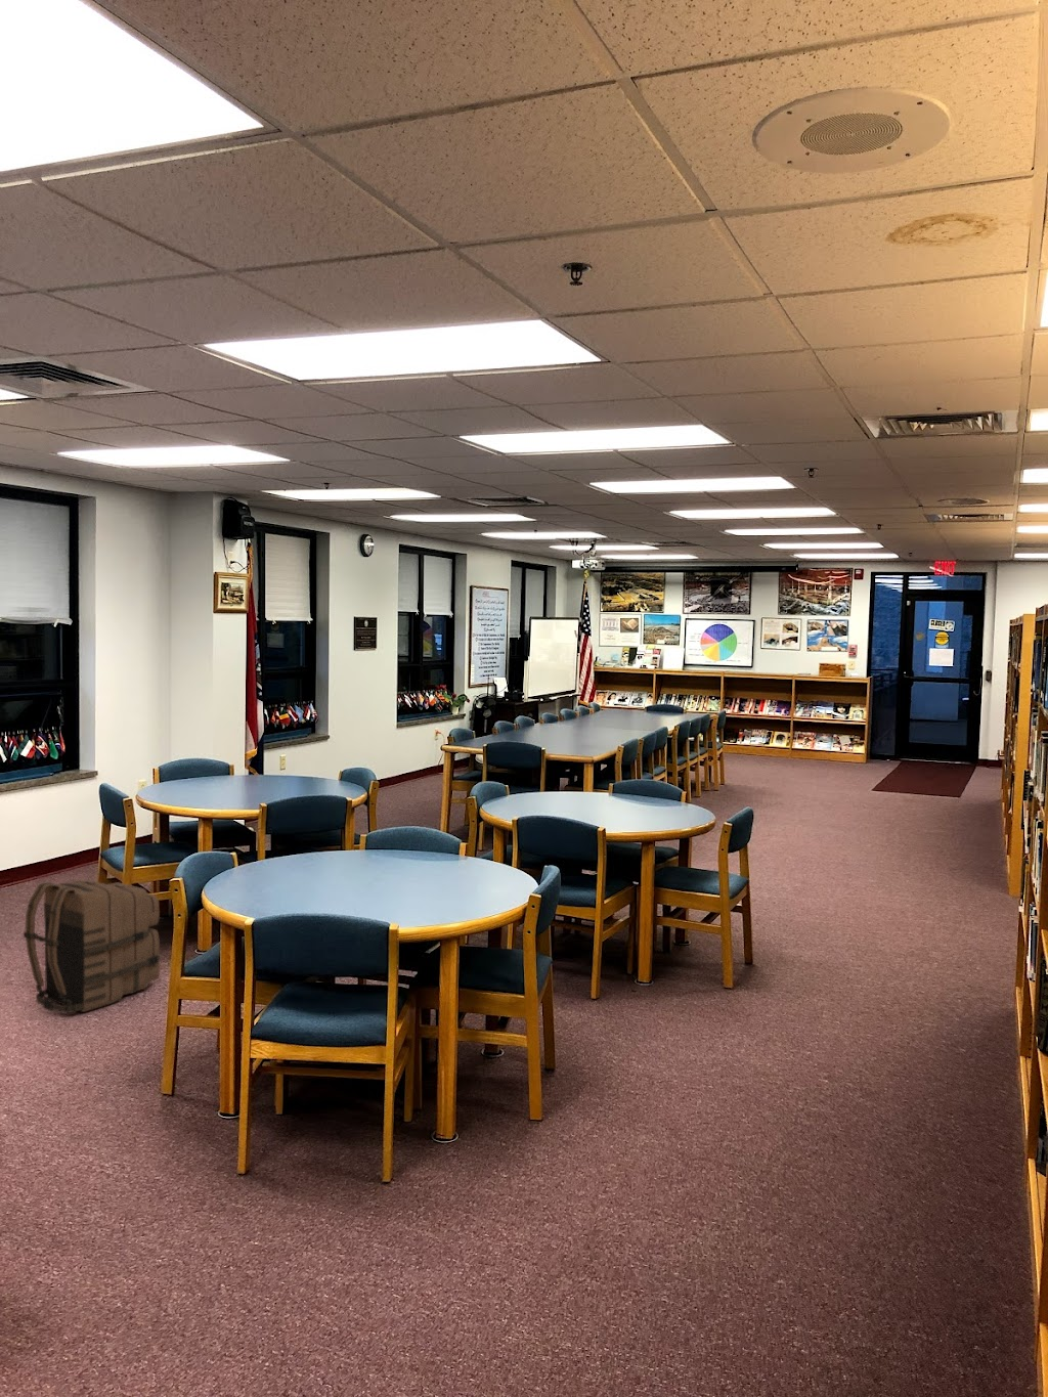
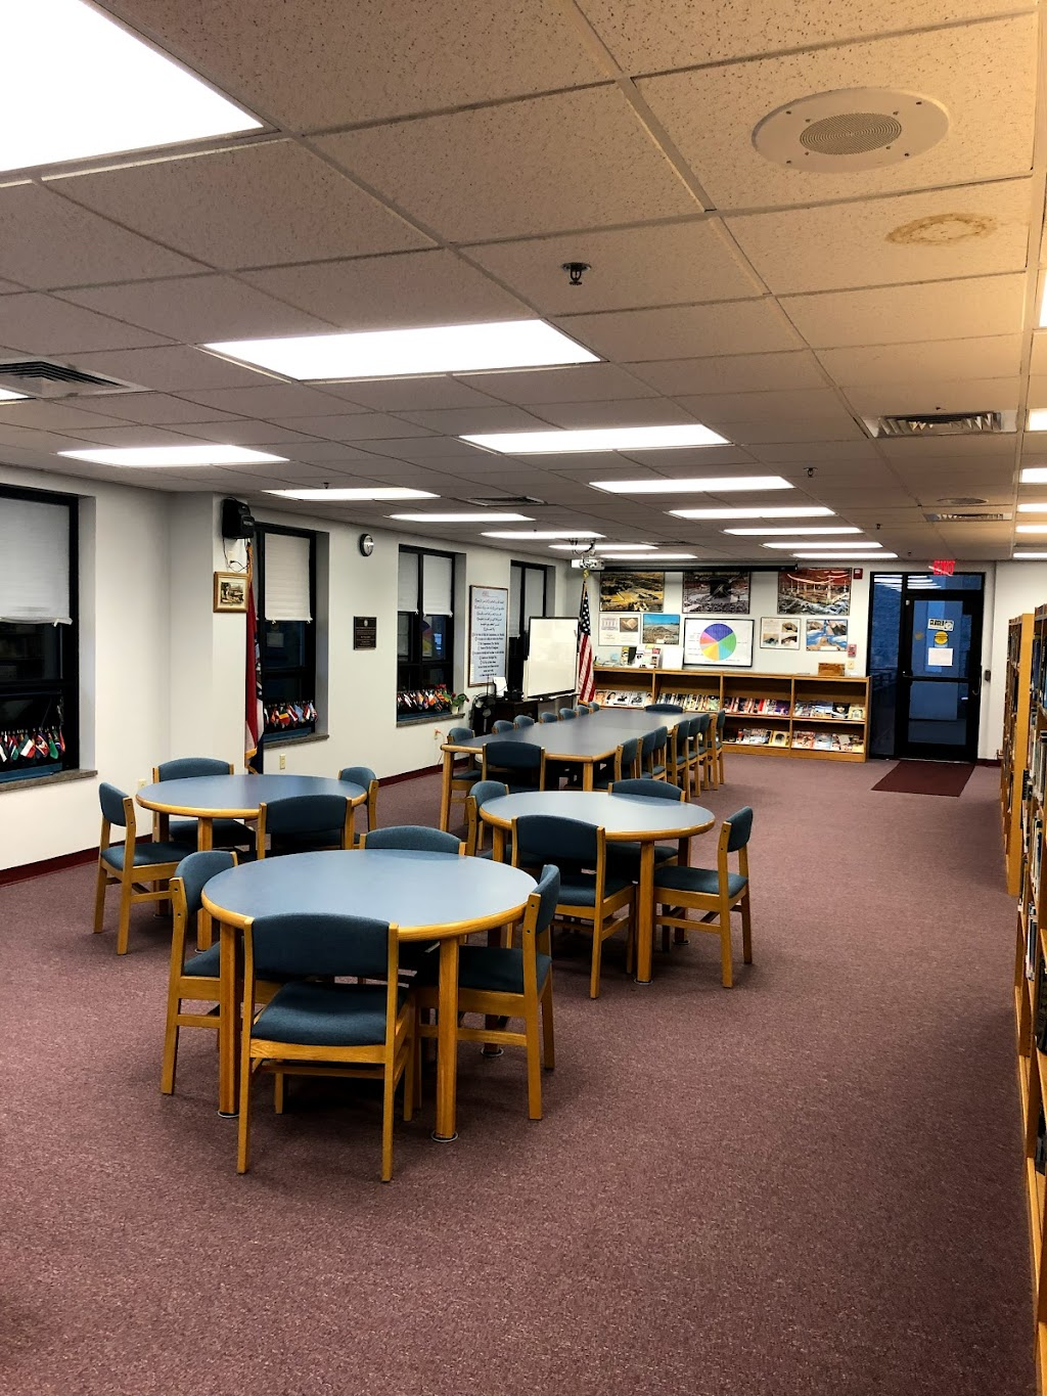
- backpack (95, 938)
